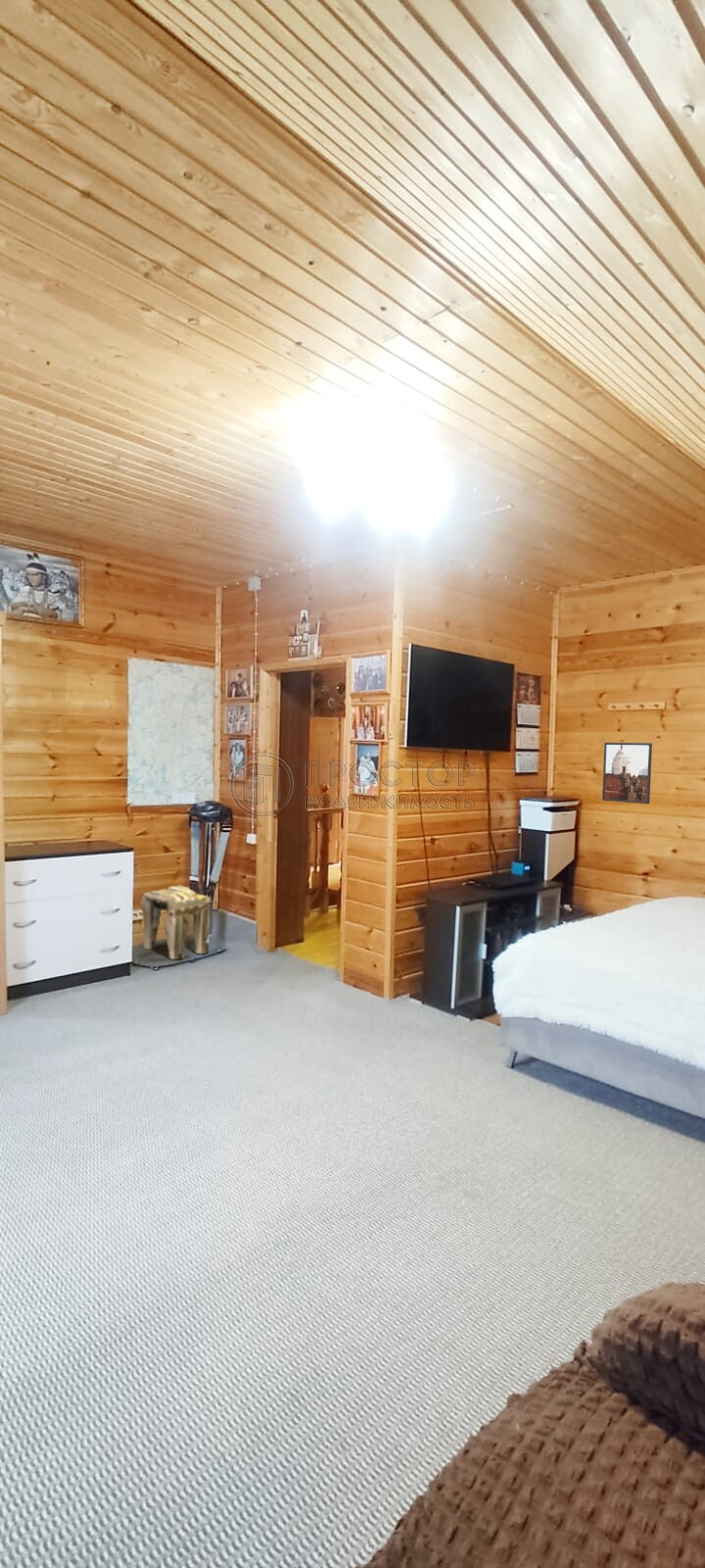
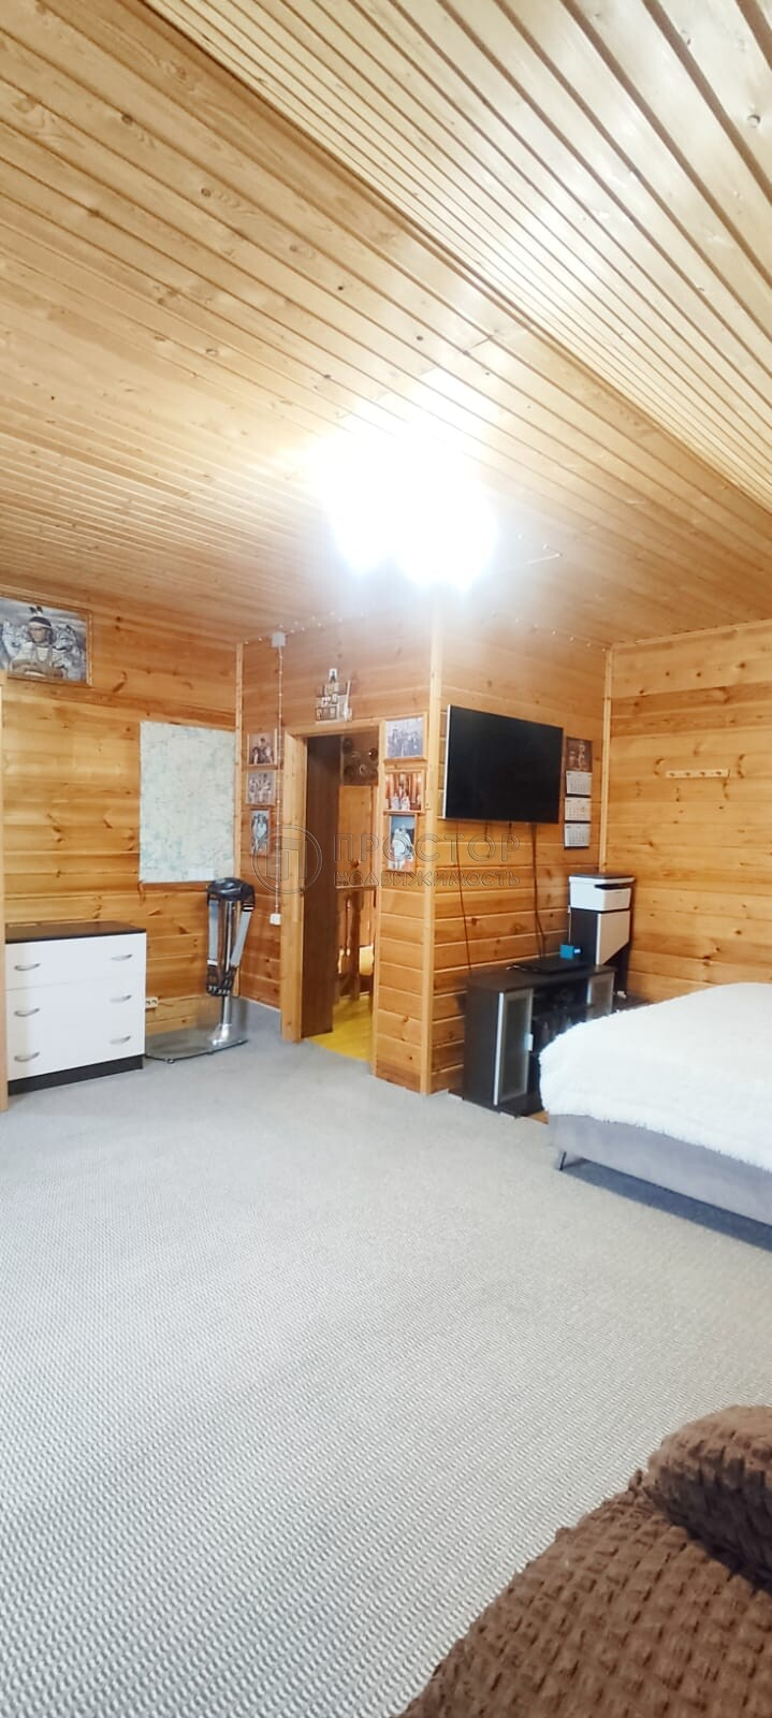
- stool (175, 918)
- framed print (627, 772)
